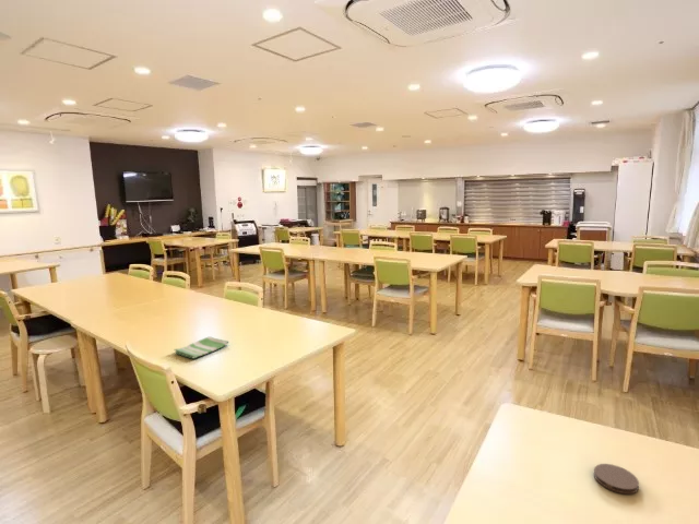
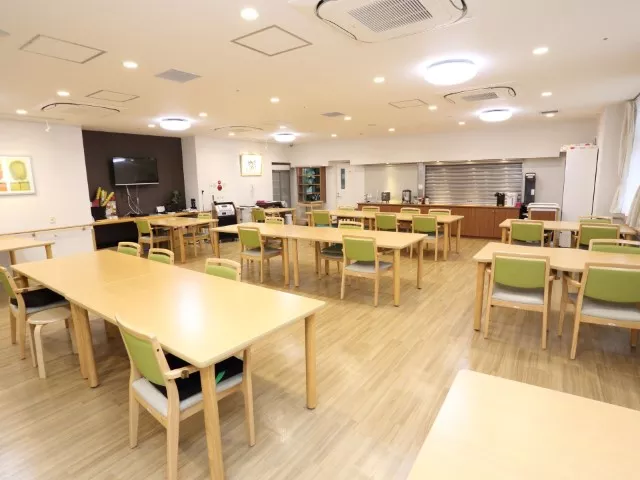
- dish towel (202, 346)
- coaster (615, 478)
